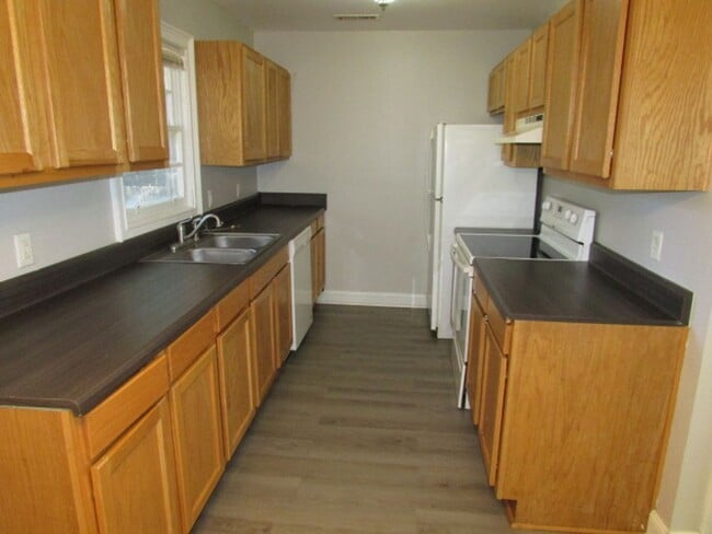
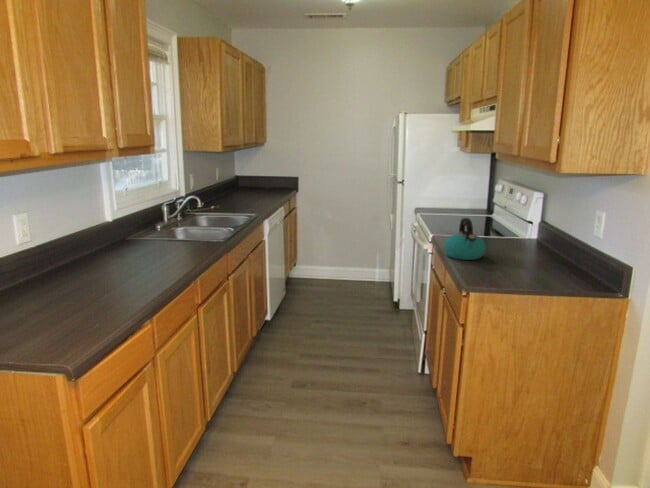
+ kettle (466, 237)
